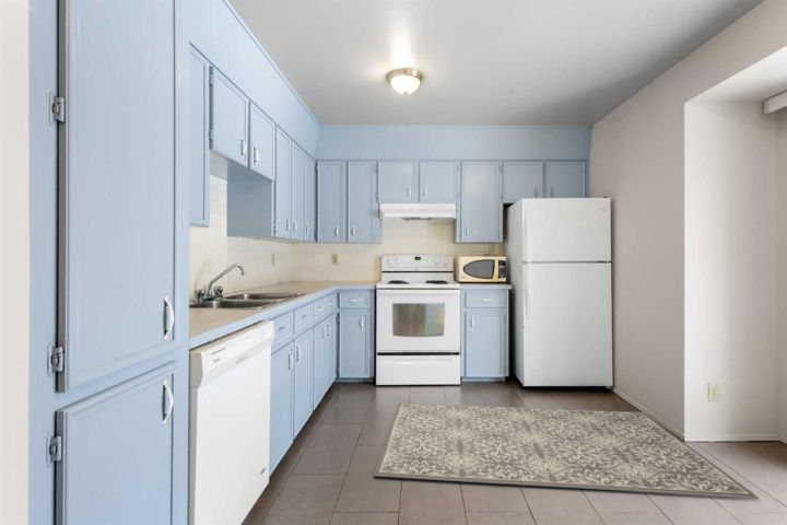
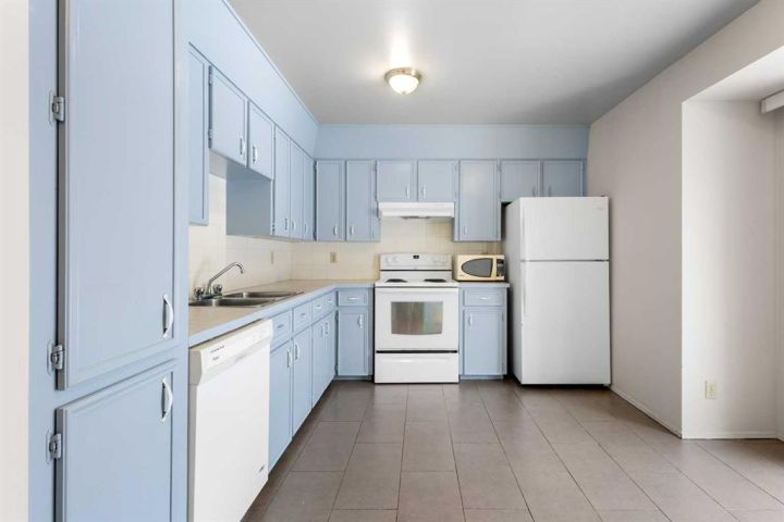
- rug (532, 438)
